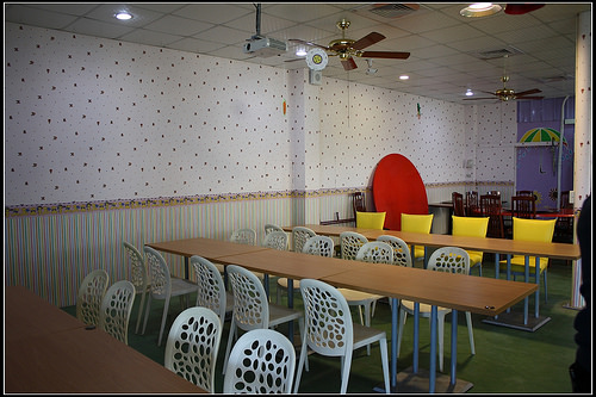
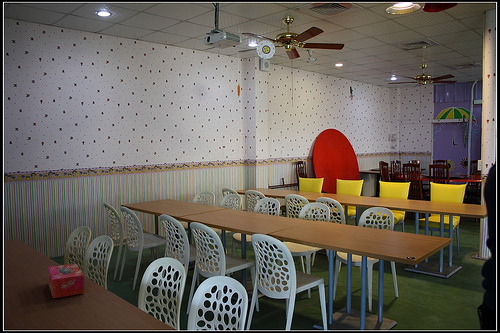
+ tissue box (65, 279)
